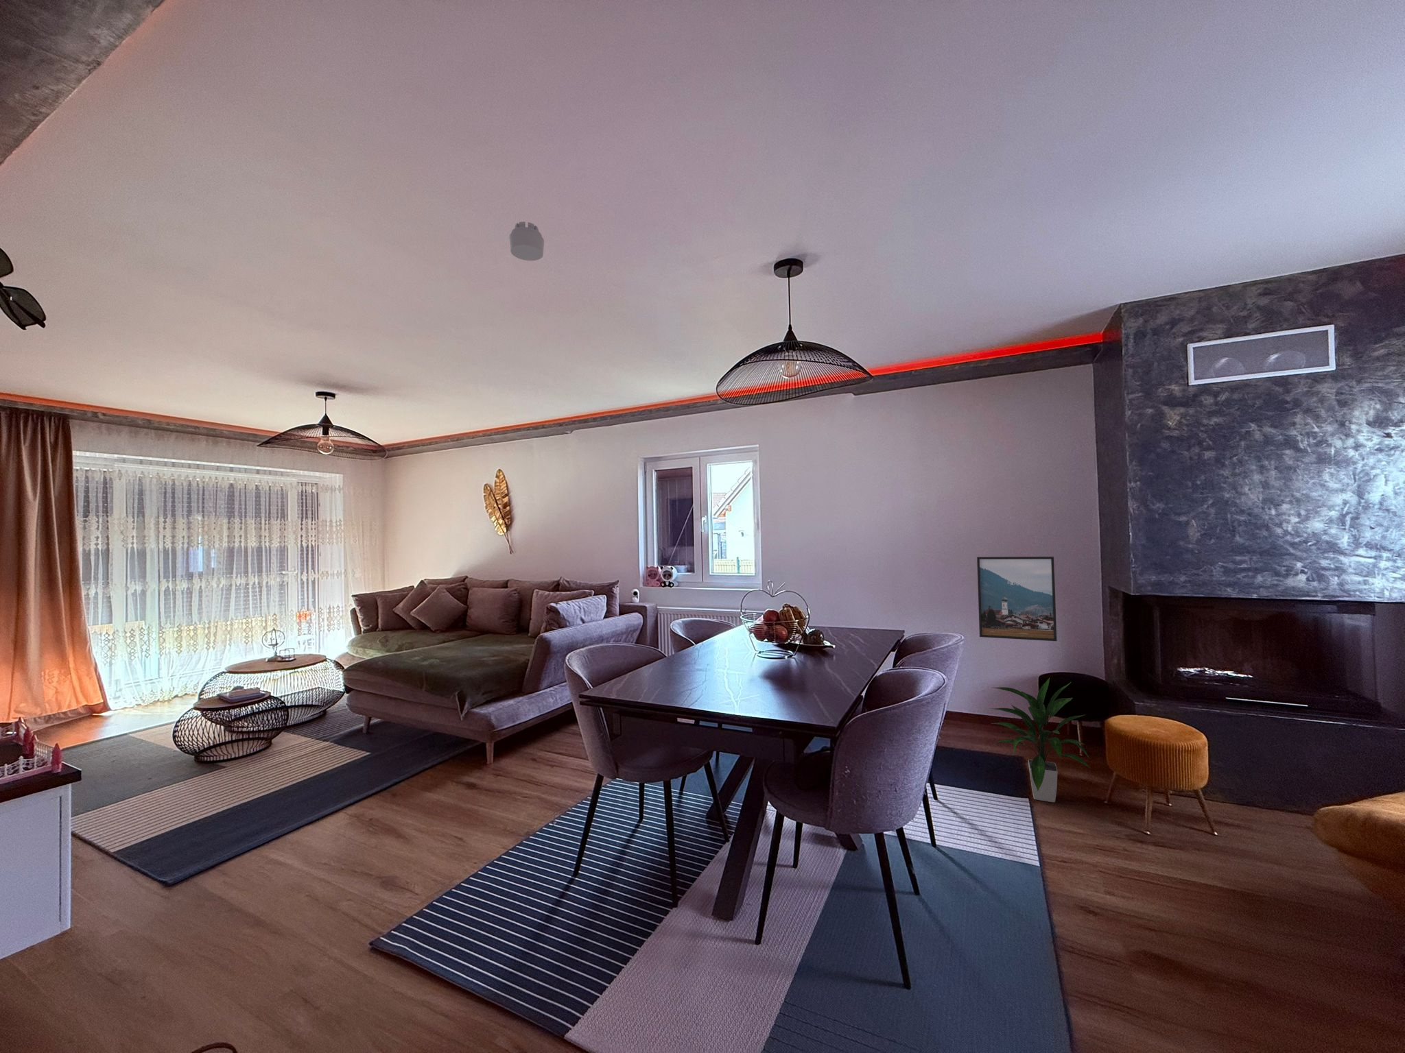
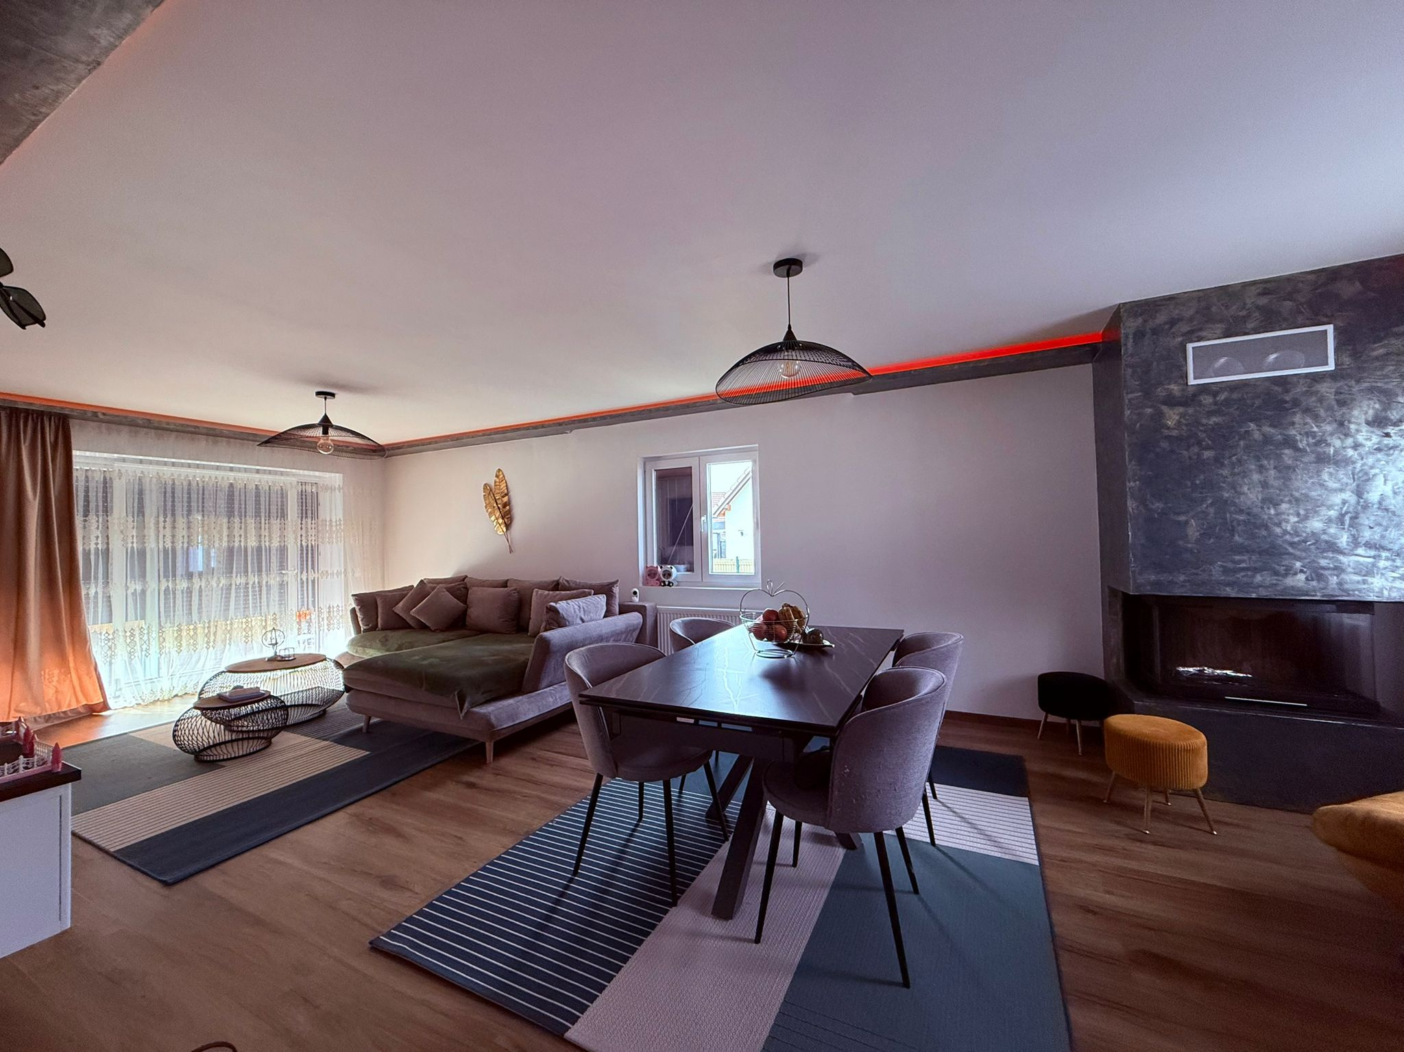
- indoor plant (1039, 738)
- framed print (1016, 597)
- smoke detector (527, 240)
